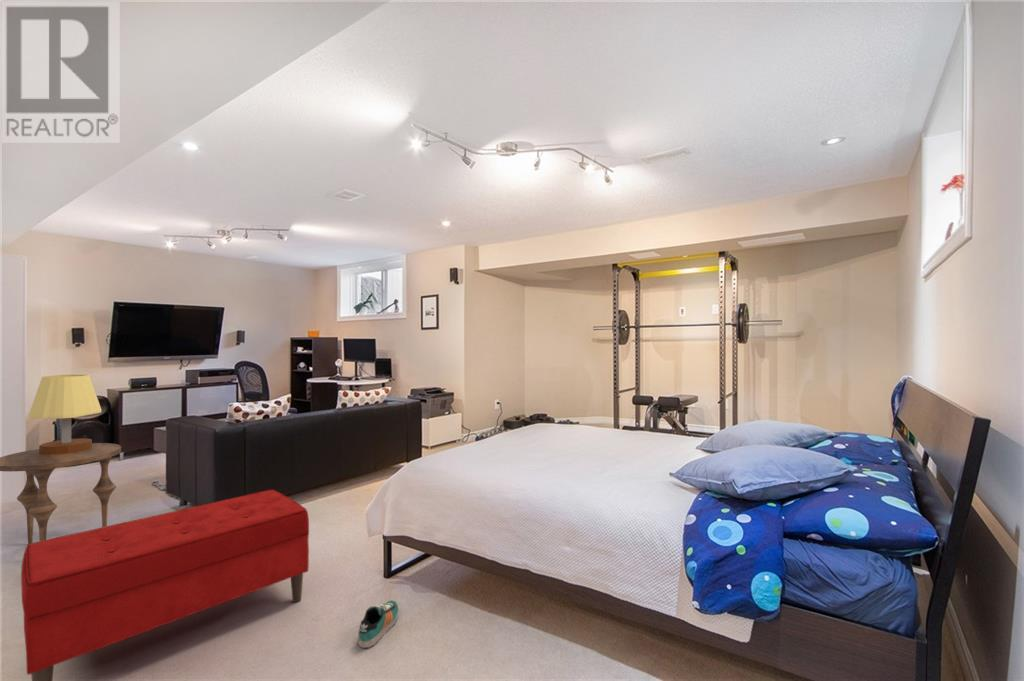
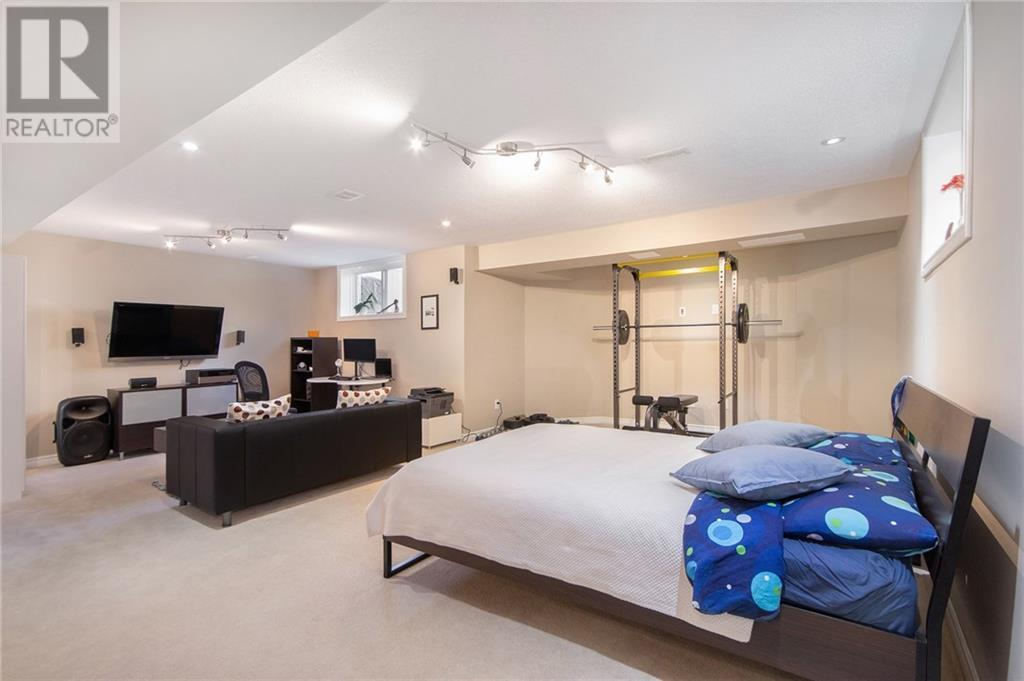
- sneaker (380, 615)
- side table (55, 504)
- bench (180, 574)
- table lamp (66, 412)
